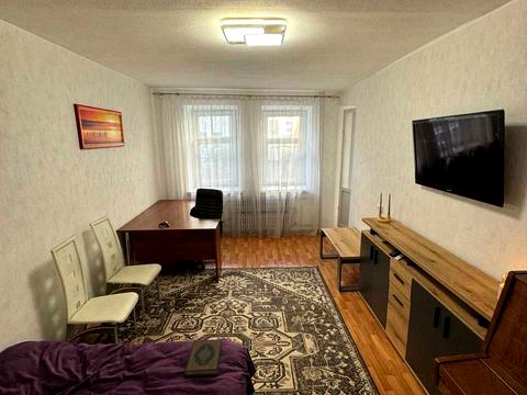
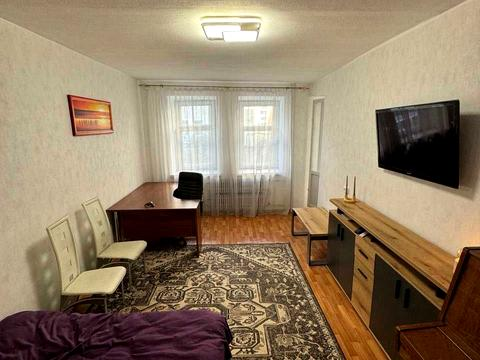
- hardback book (204, 357)
